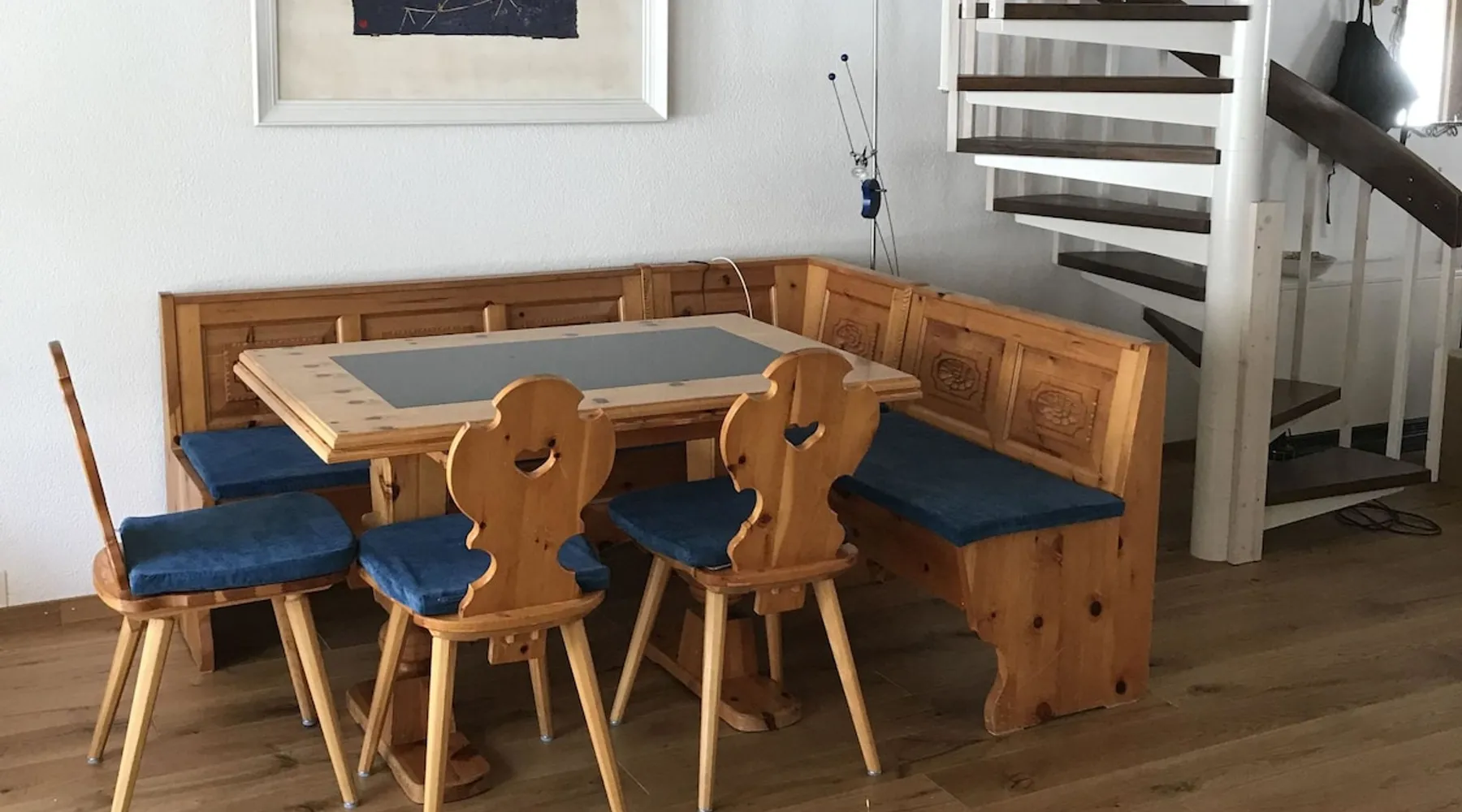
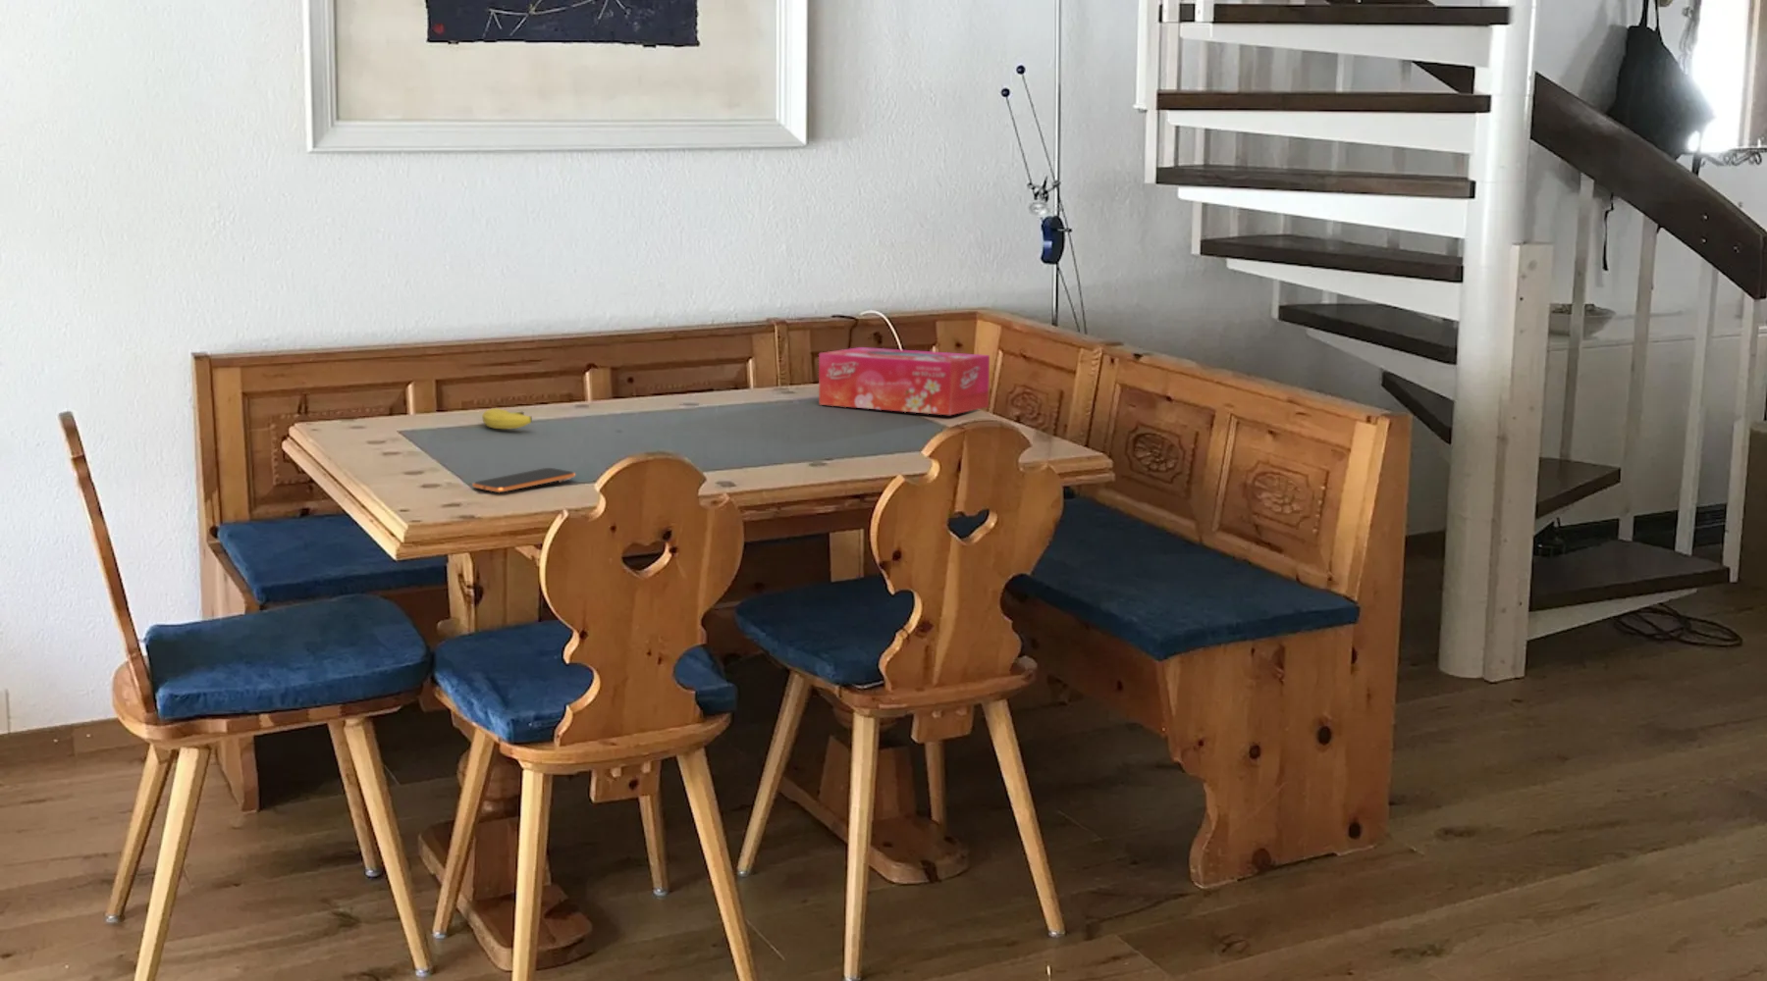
+ tissue box (903, 379)
+ fruit (512, 417)
+ smartphone (525, 480)
